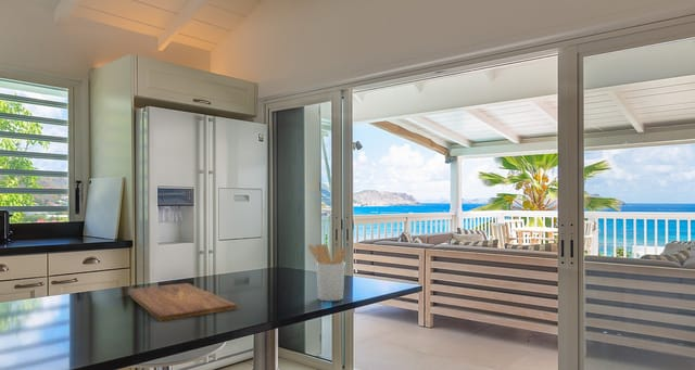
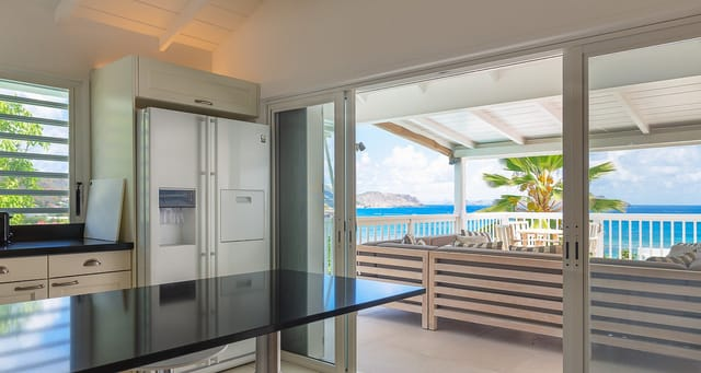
- cutting board (176, 298)
- utensil holder (326, 270)
